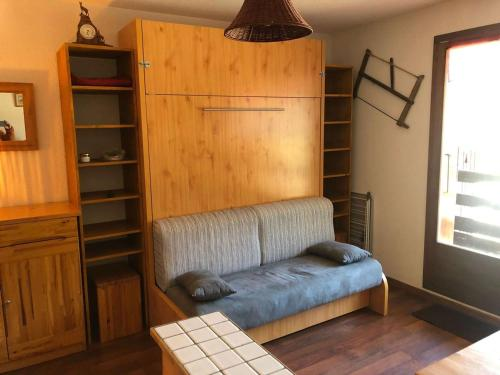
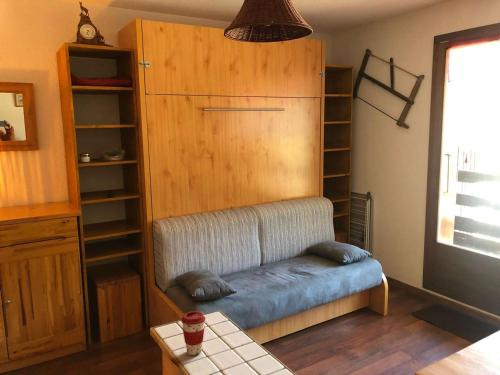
+ coffee cup (193, 333)
